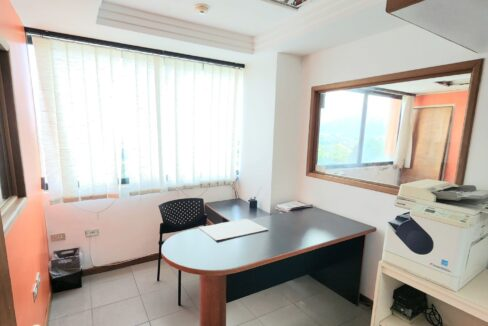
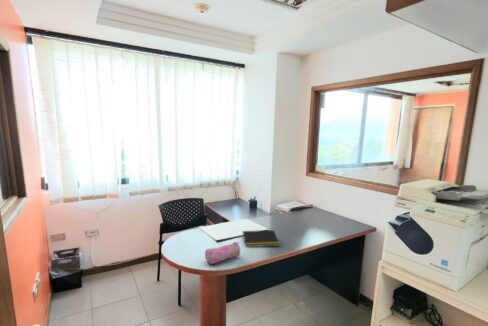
+ notepad (260, 238)
+ pencil case (223, 252)
